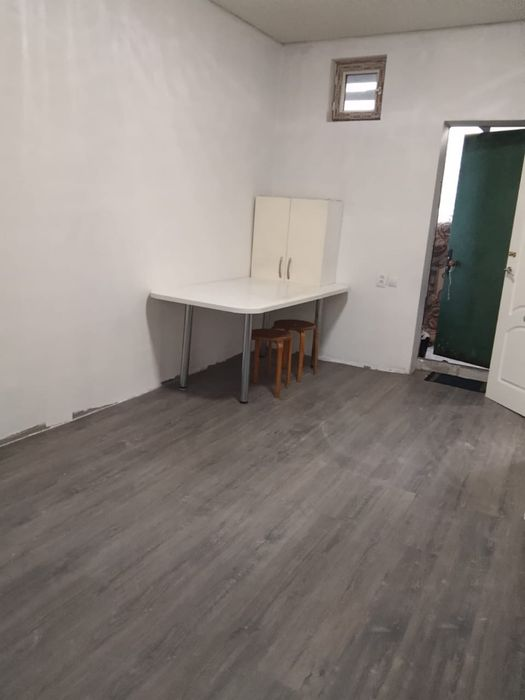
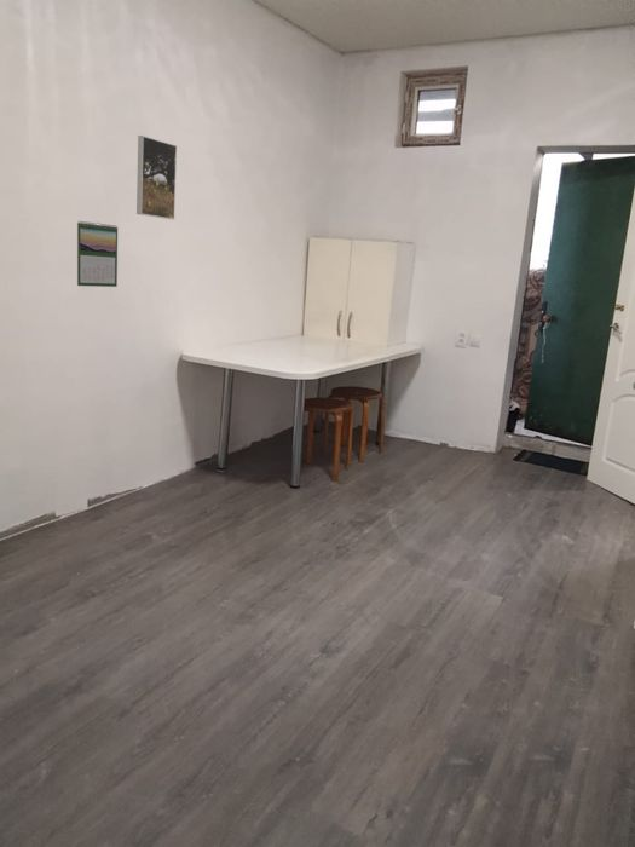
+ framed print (156, 179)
+ calendar (98, 254)
